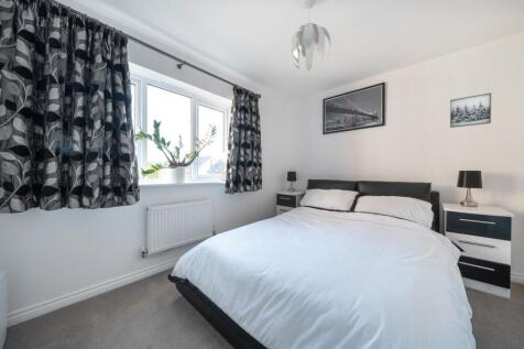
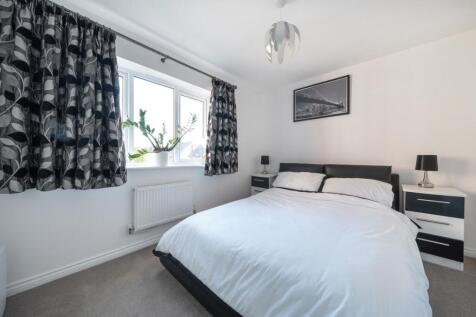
- wall art (469, 110)
